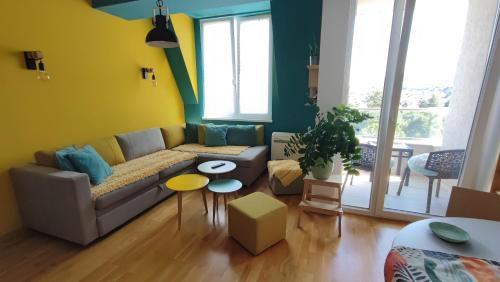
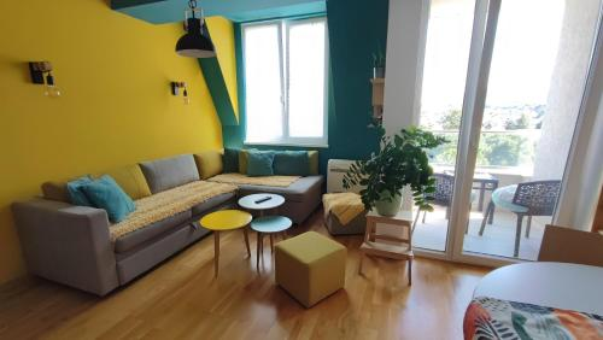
- saucer (448, 232)
